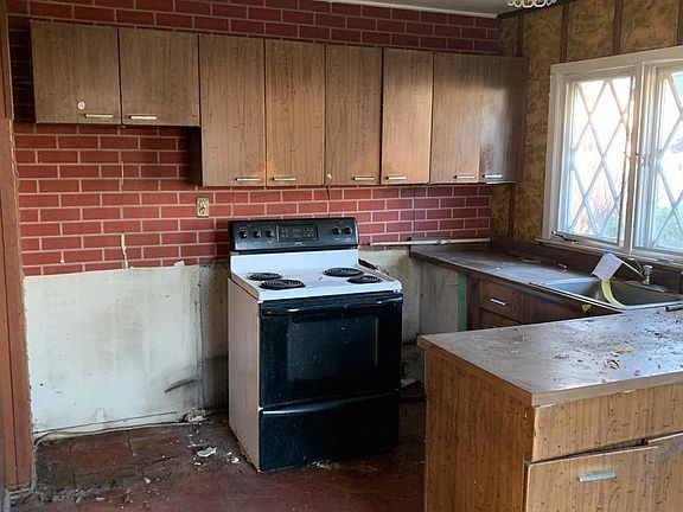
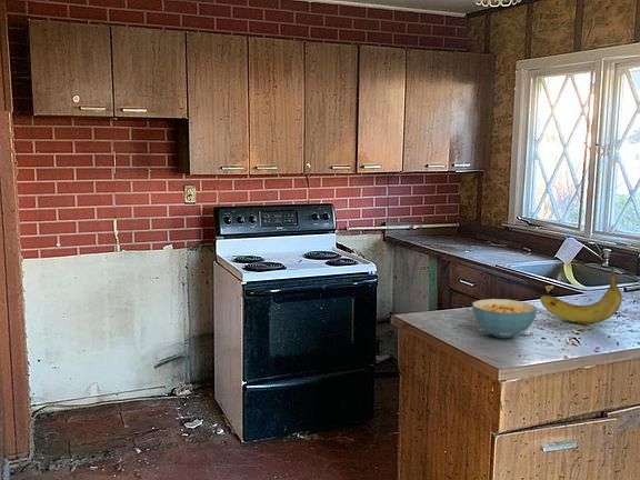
+ banana (577, 304)
+ cereal bowl (503, 320)
